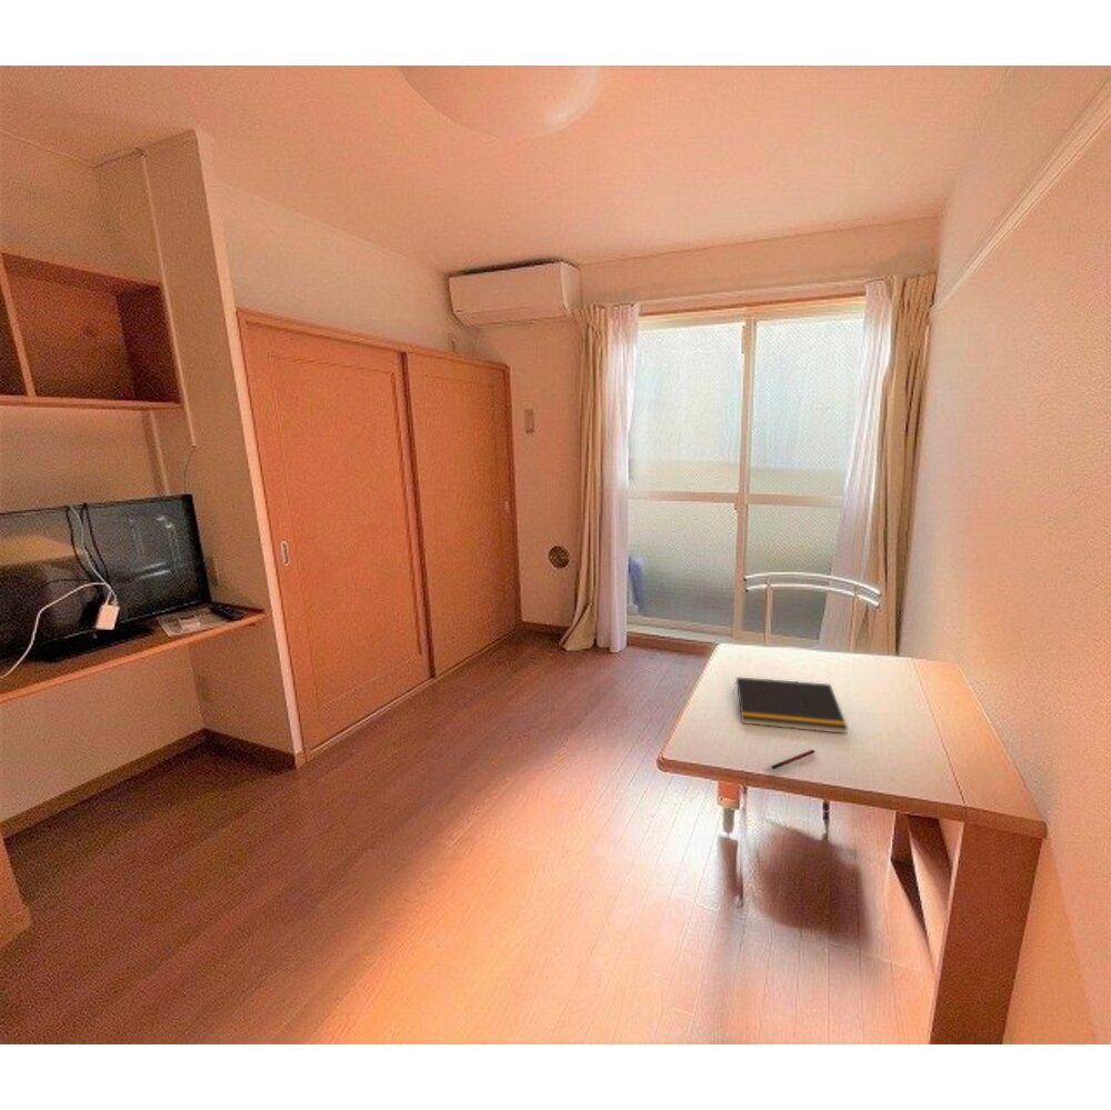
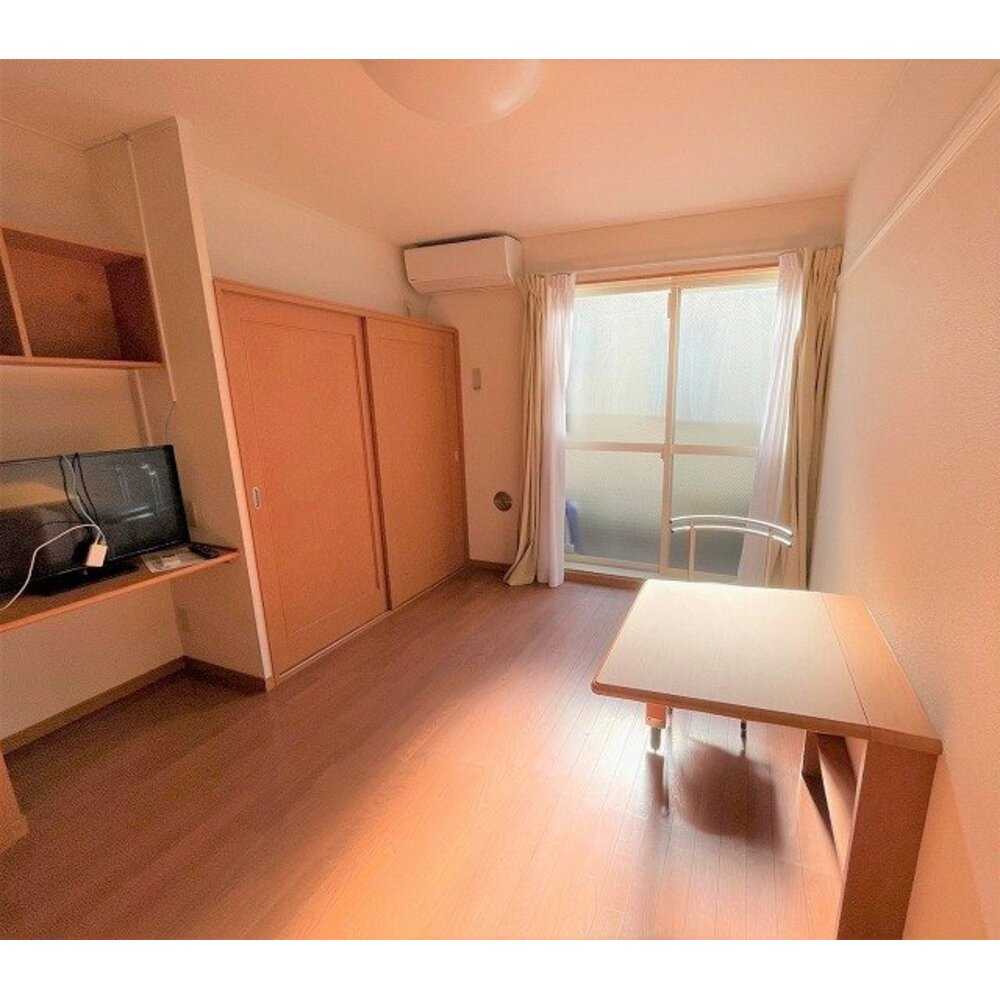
- notepad (788, 702)
- pen (790, 760)
